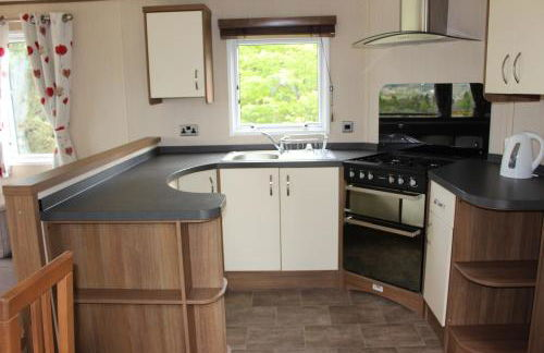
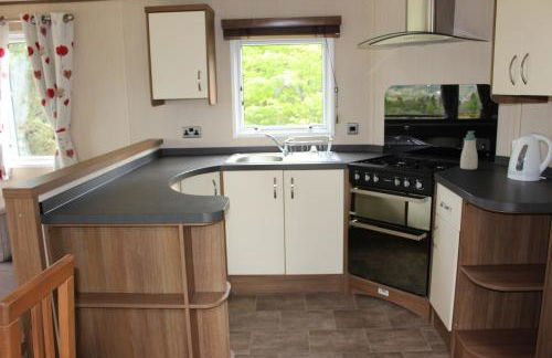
+ soap bottle (469, 149)
